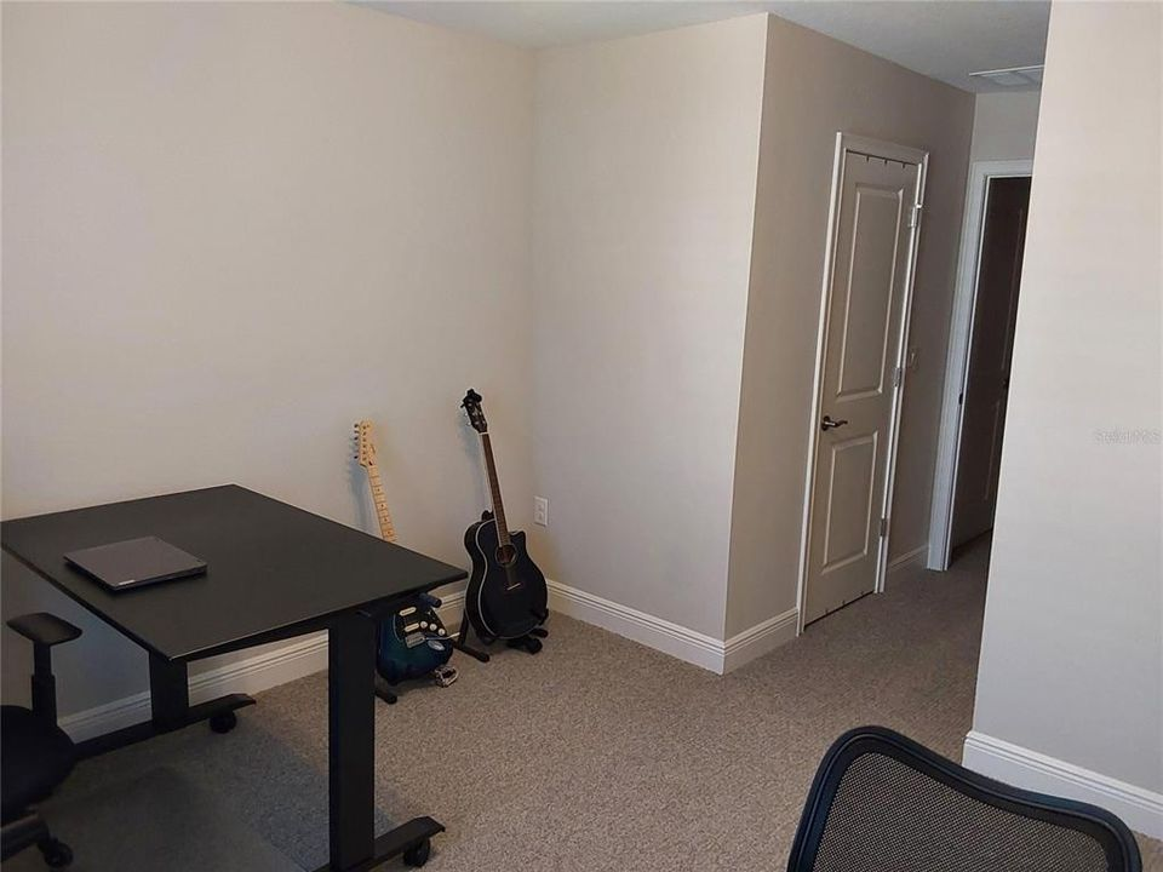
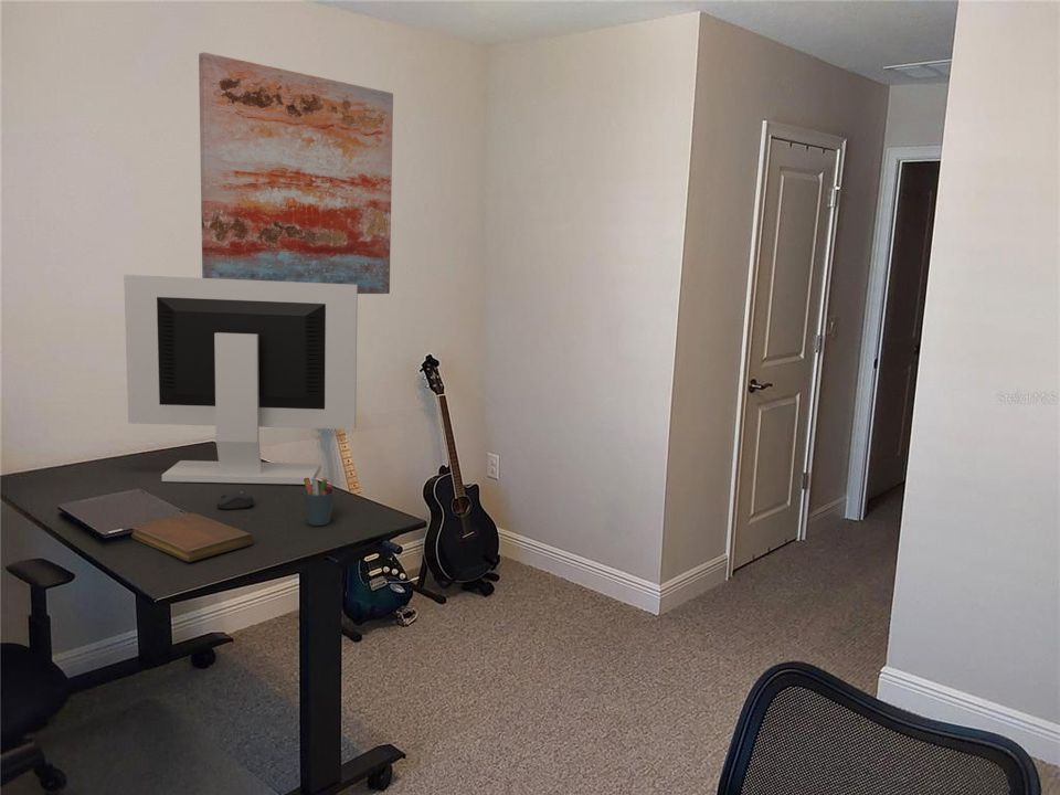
+ pen holder (318, 498)
+ computer monitor (243, 379)
+ notebook (191, 534)
+ wall art (304, 186)
+ computer mouse (235, 499)
